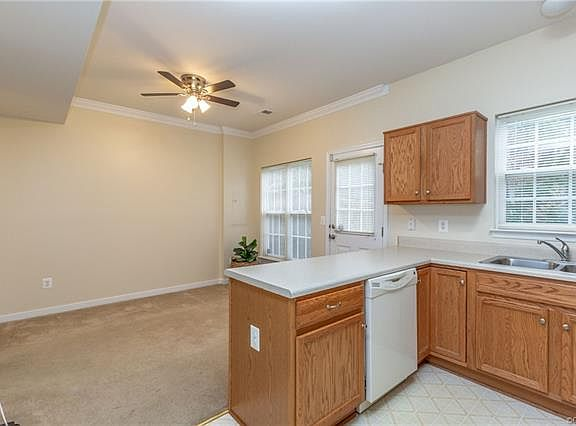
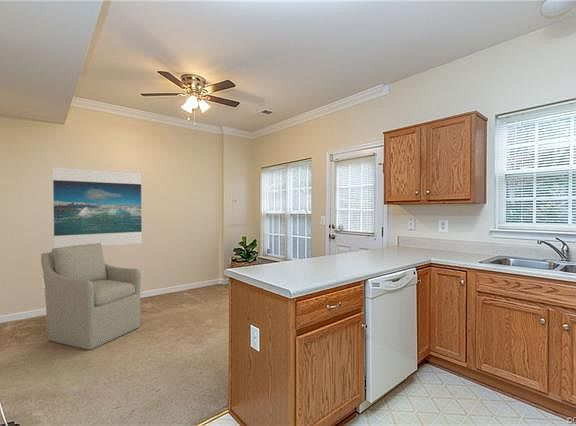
+ chair (94, 289)
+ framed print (100, 208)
